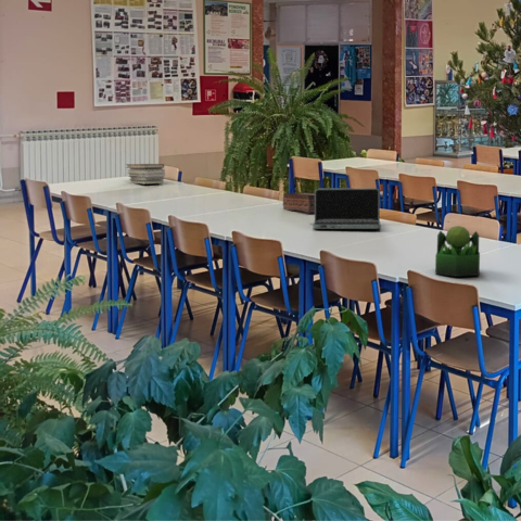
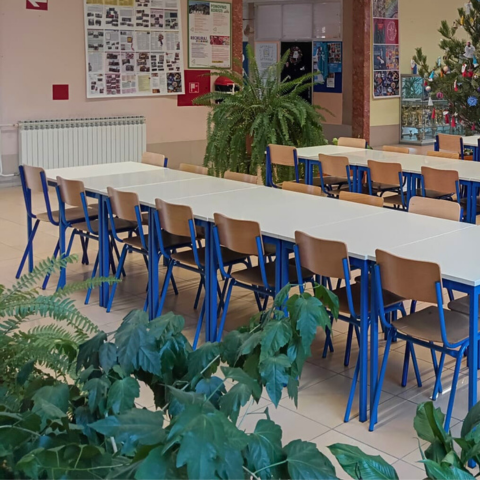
- plant (457, 249)
- tissue box (306, 202)
- book stack (145, 174)
- laptop (344, 207)
